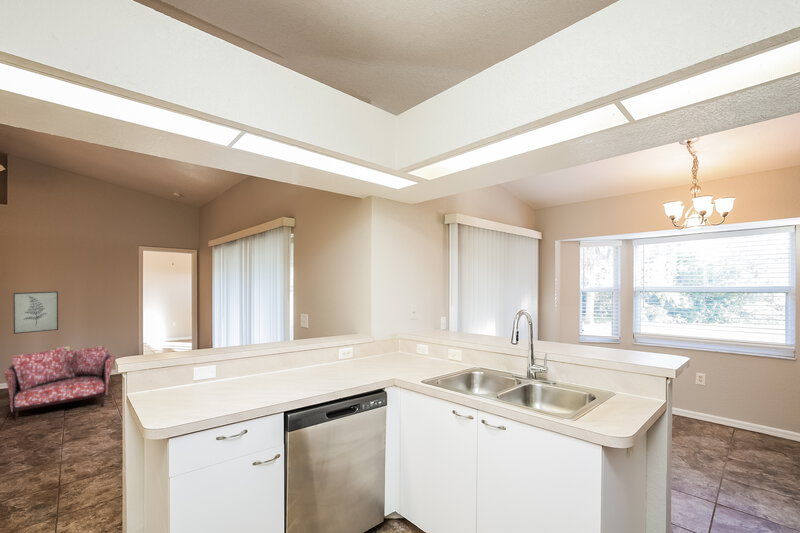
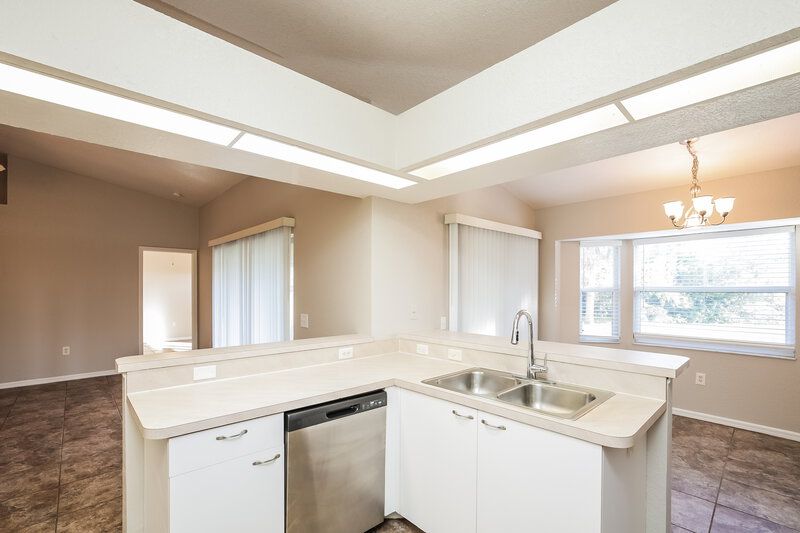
- wall art (36, 311)
- armchair (63, 377)
